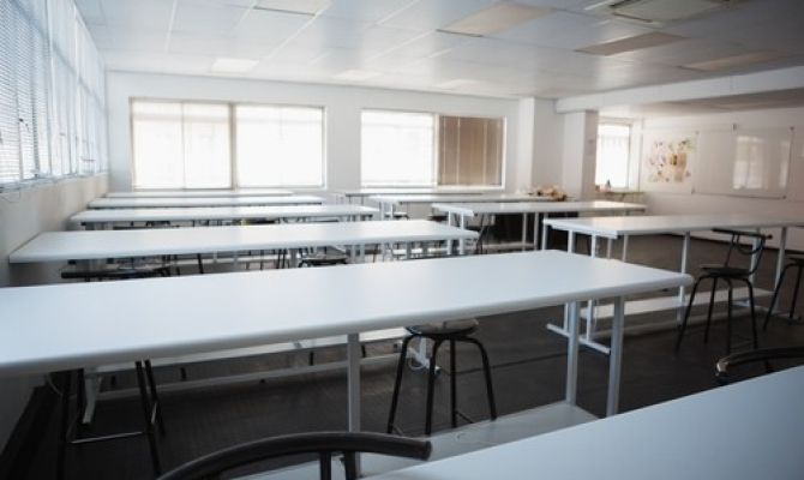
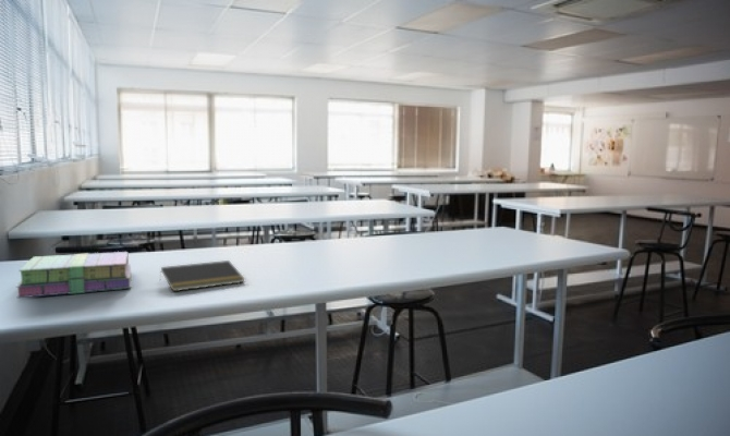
+ books (78, 271)
+ notepad (203, 275)
